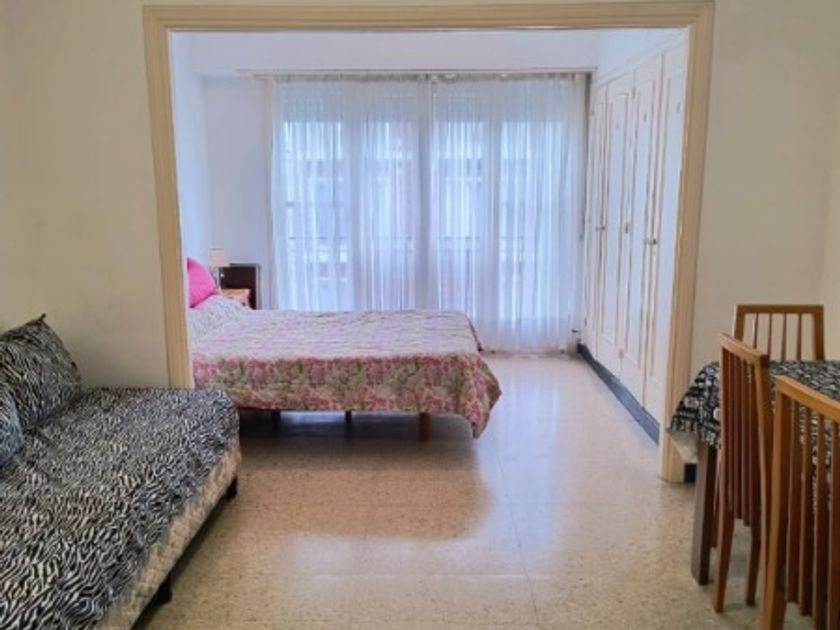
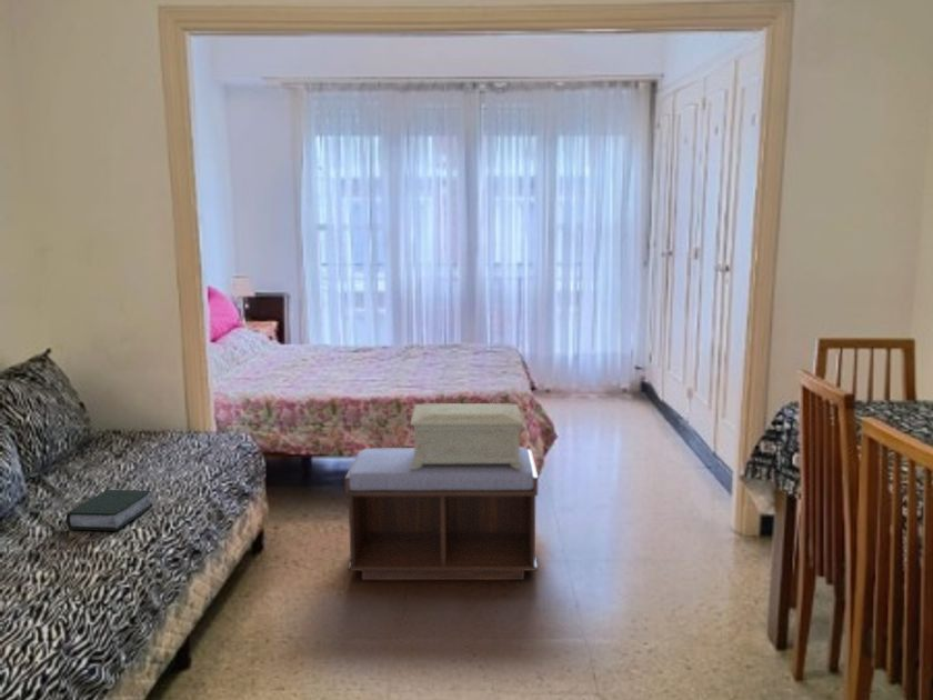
+ decorative box (466, 432)
+ bench (443, 510)
+ book (111, 509)
